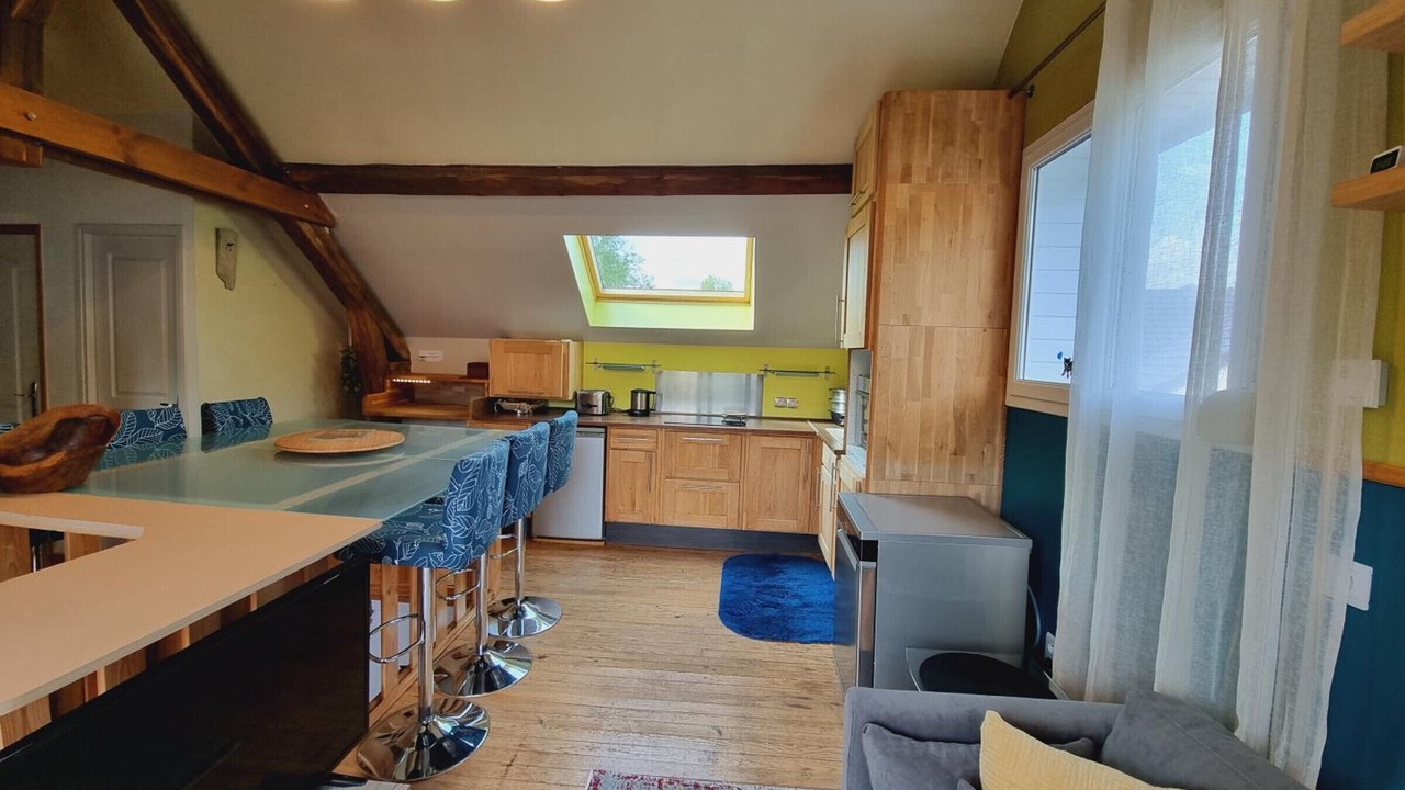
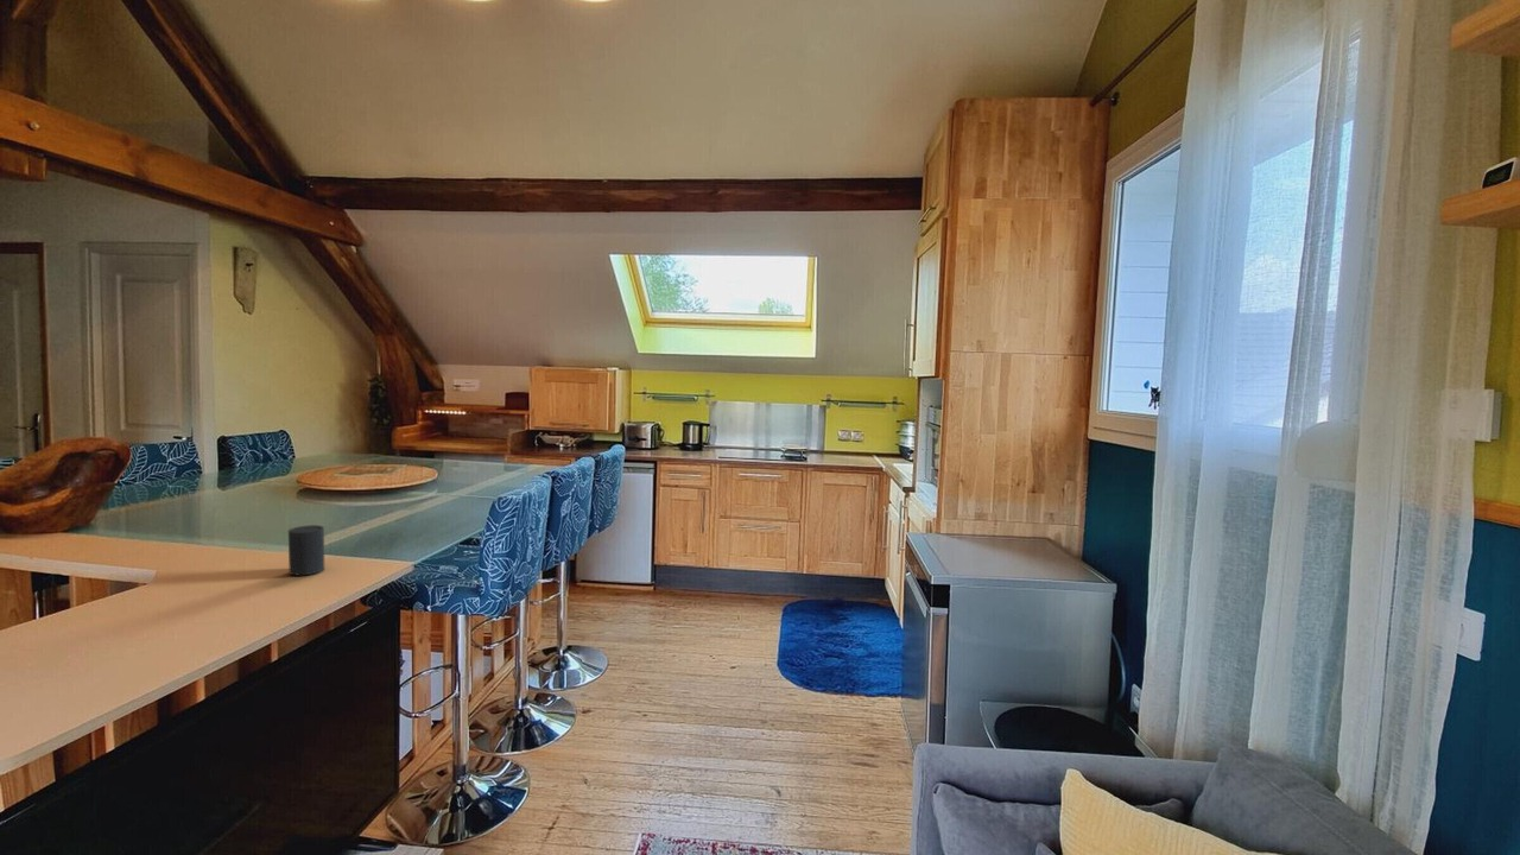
+ cup (306, 550)
